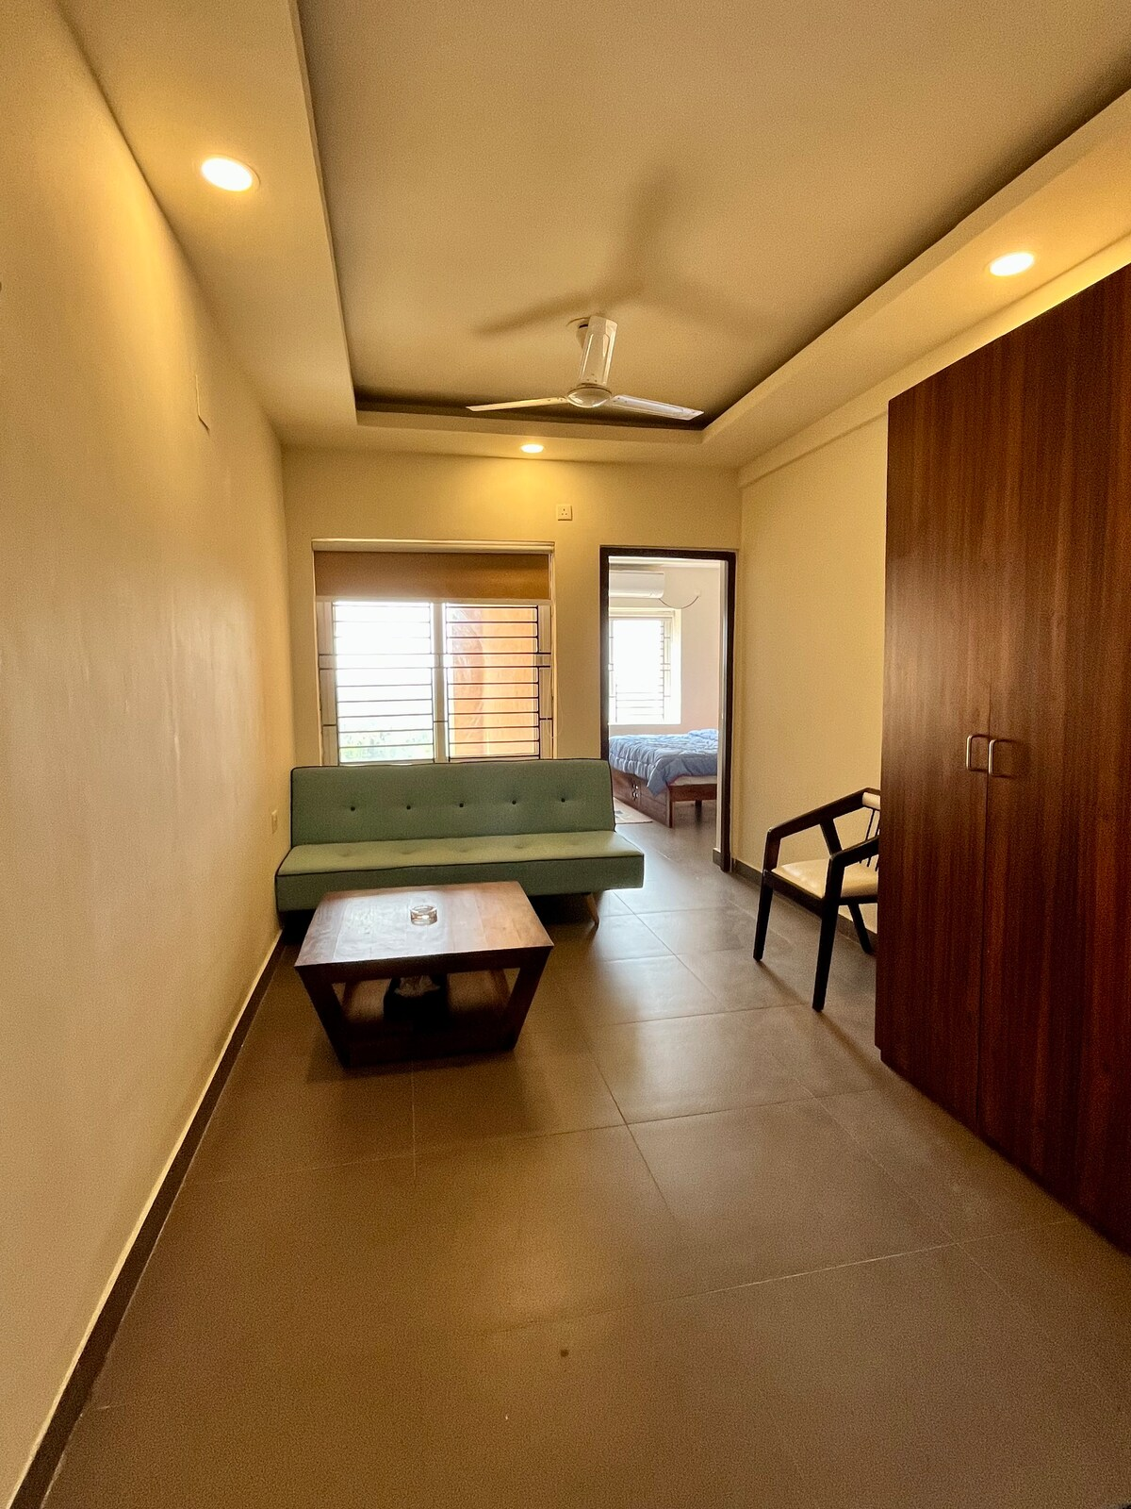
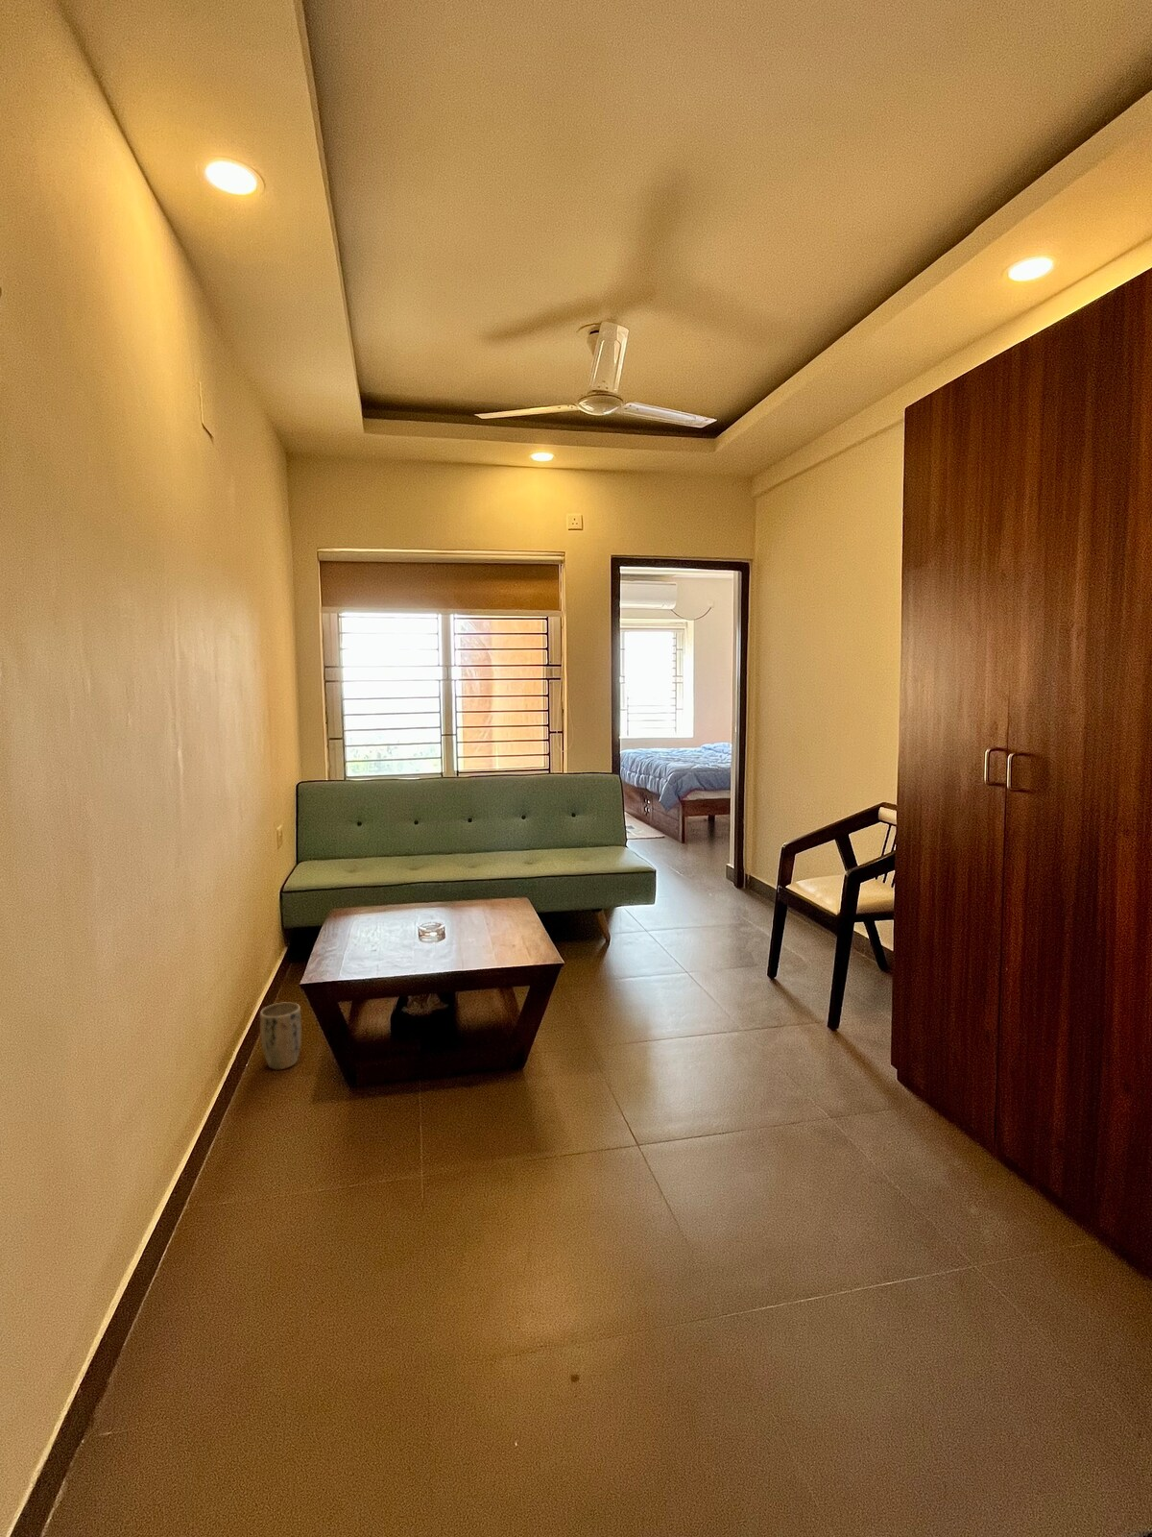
+ plant pot (281, 1036)
